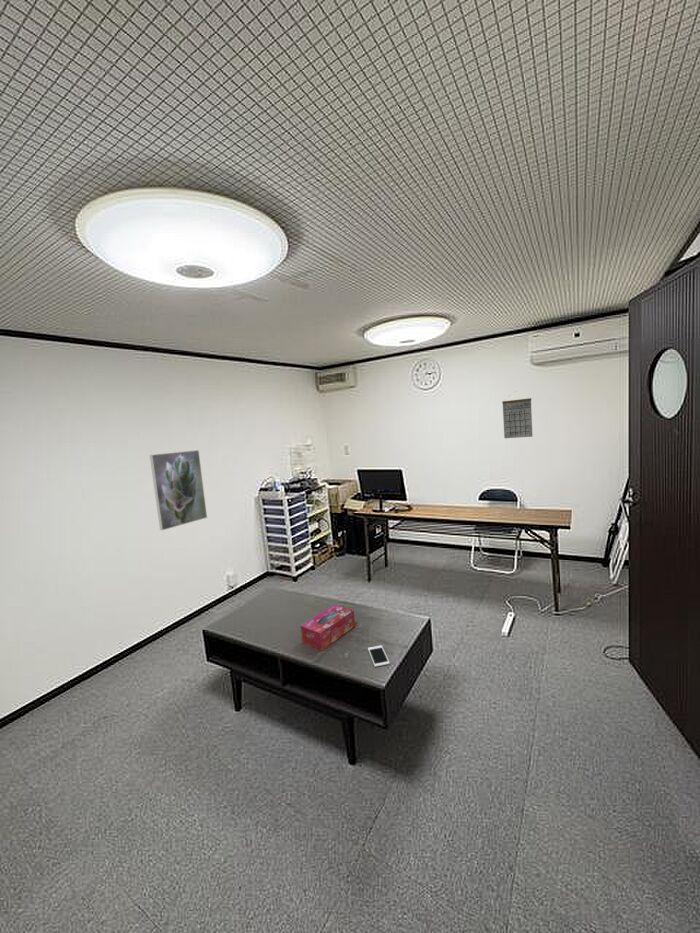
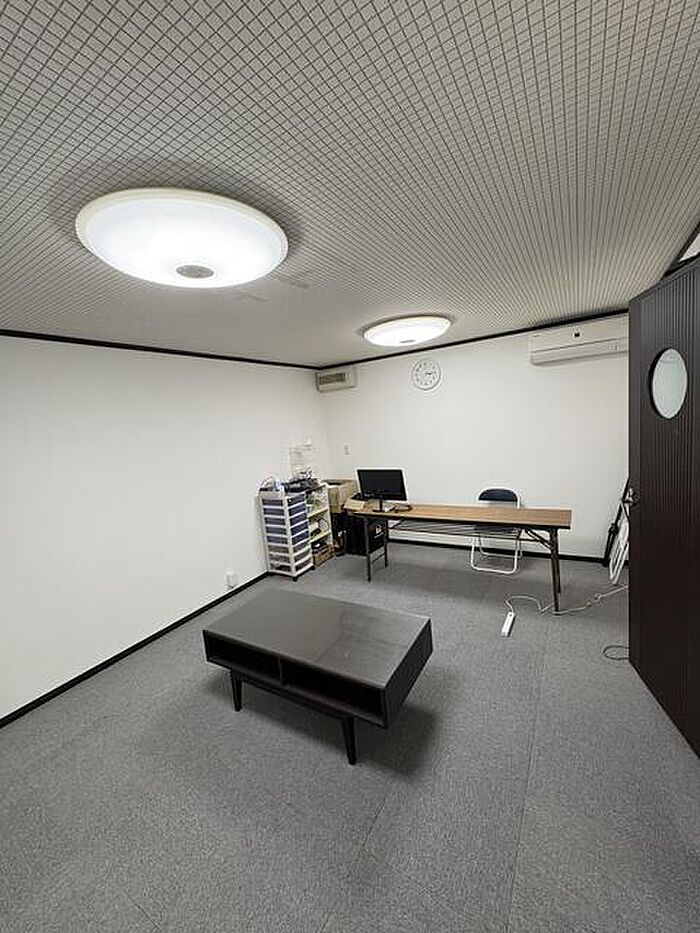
- tissue box (328, 625)
- cell phone (378, 655)
- calendar (517, 414)
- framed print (180, 488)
